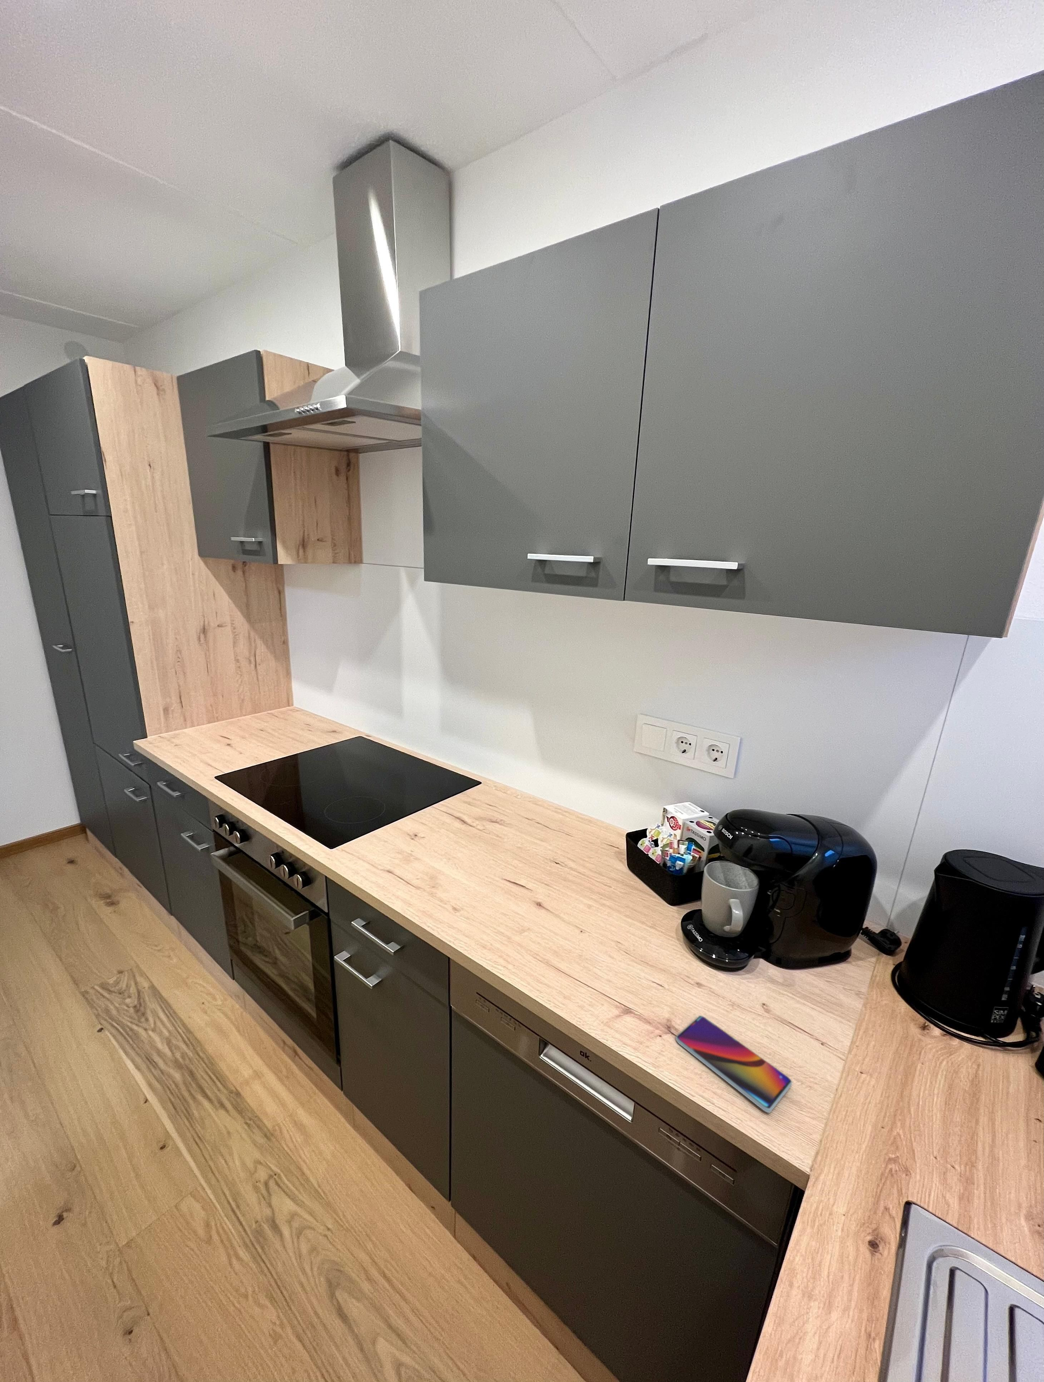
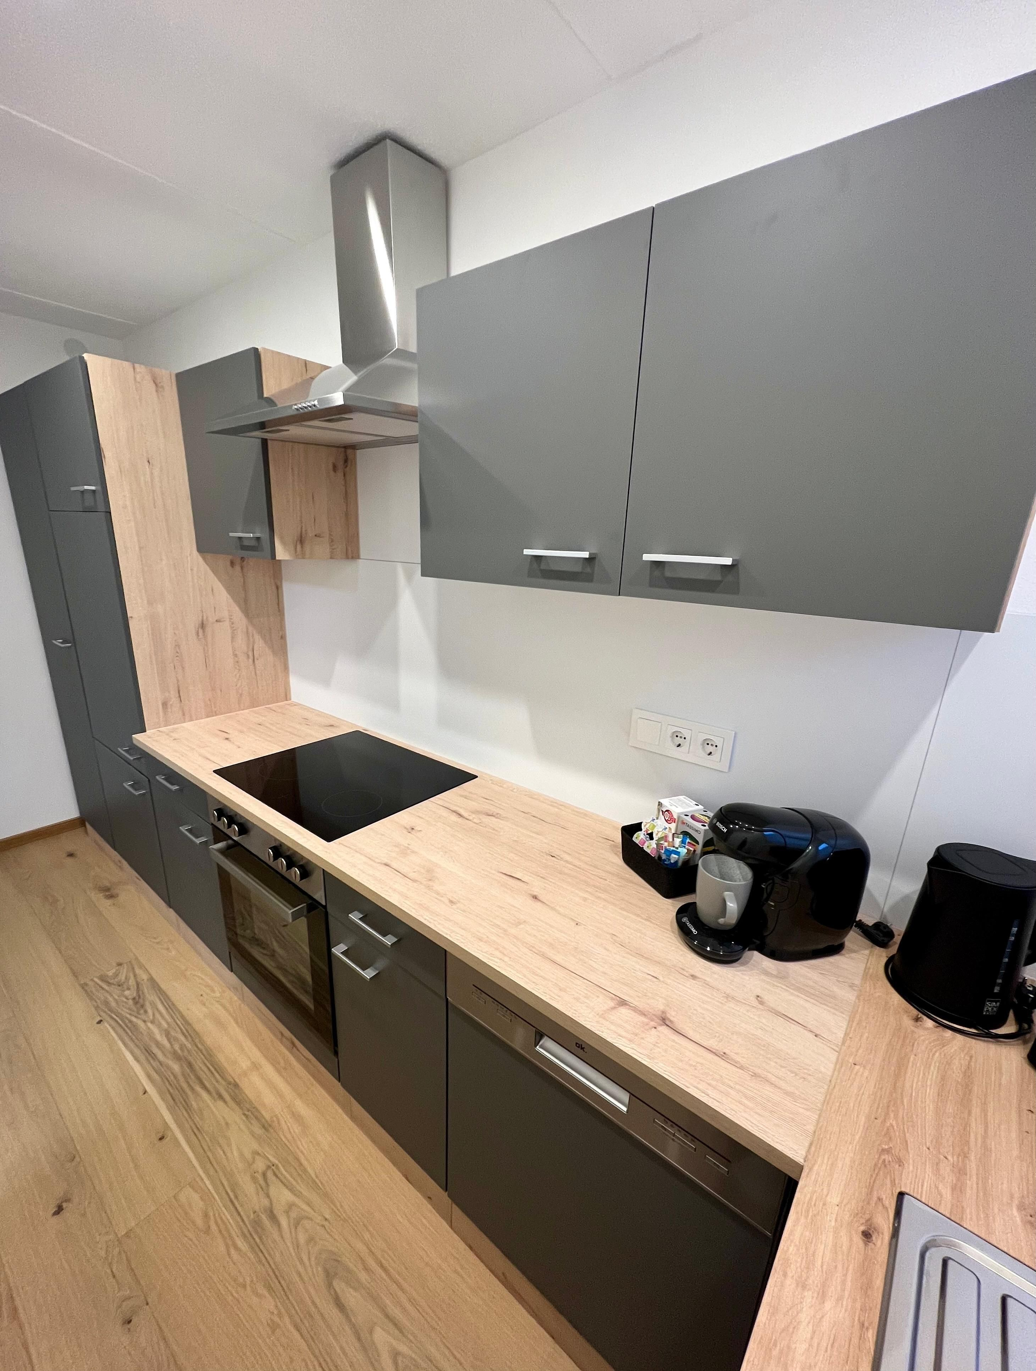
- smartphone (731, 1060)
